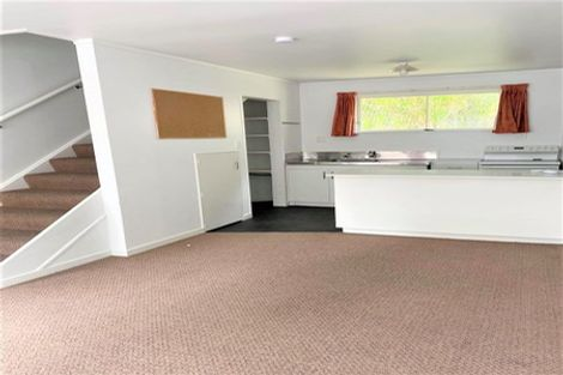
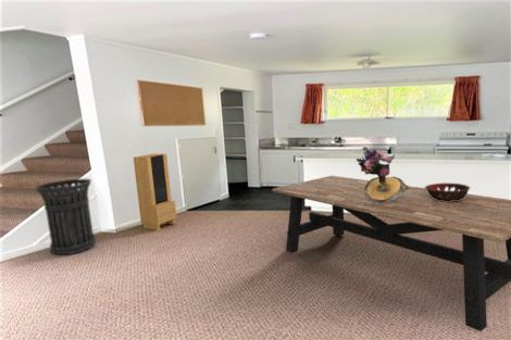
+ dining table (387, 231)
+ storage cabinet (155, 190)
+ decorative bowl (447, 192)
+ trash can (68, 216)
+ bouquet (381, 172)
